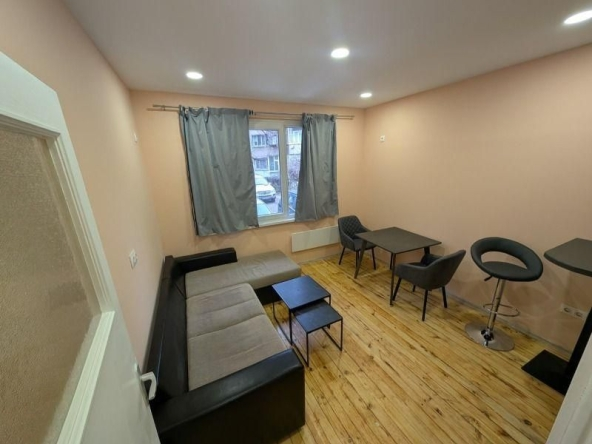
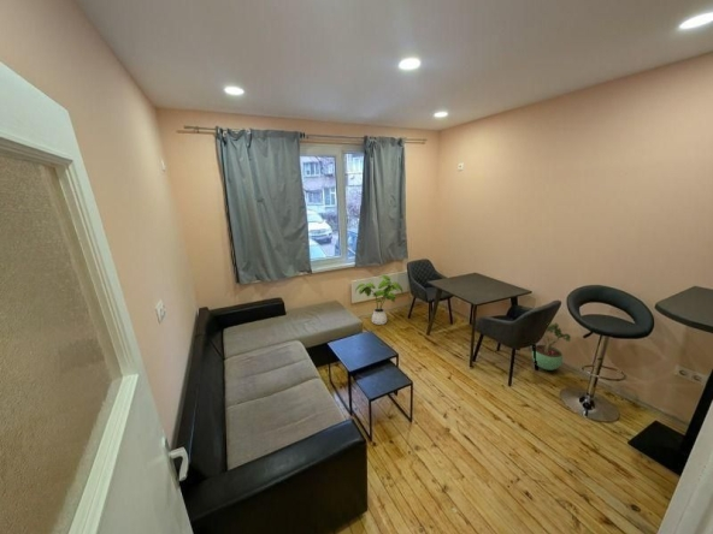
+ potted plant (549, 345)
+ house plant (384, 298)
